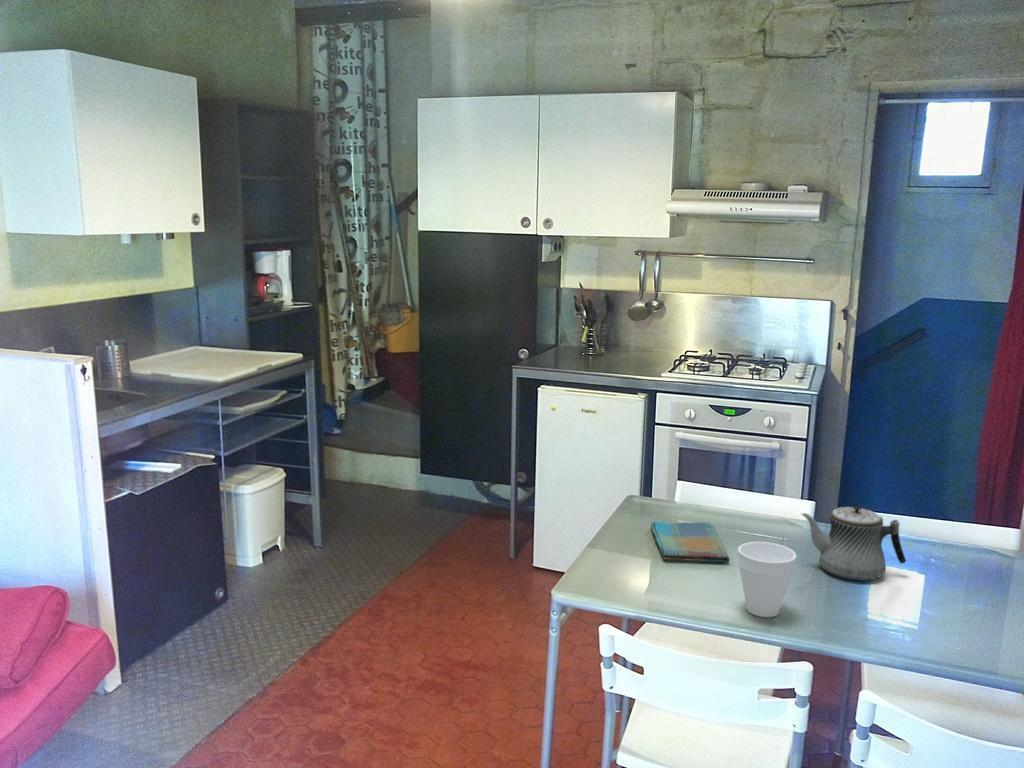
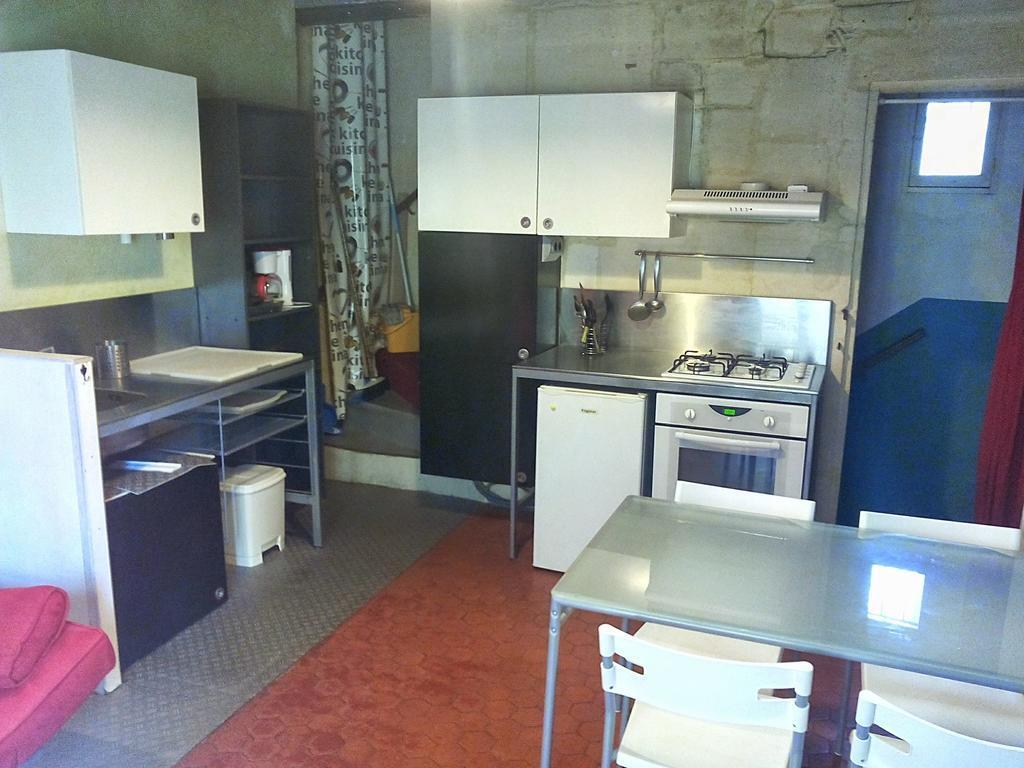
- dish towel (688, 540)
- cup (764, 581)
- teapot (852, 538)
